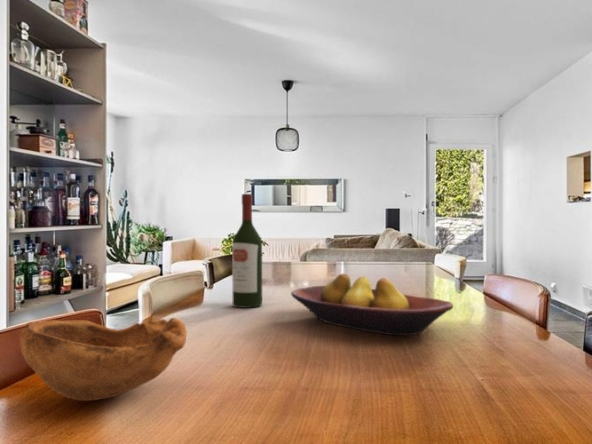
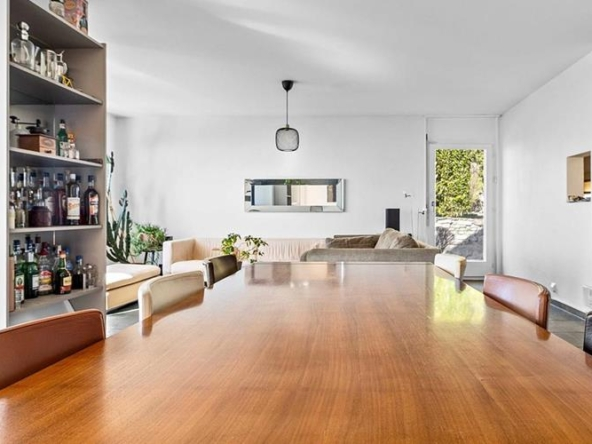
- wine bottle (247, 249)
- fruit bowl (365, 299)
- bowl (110, 355)
